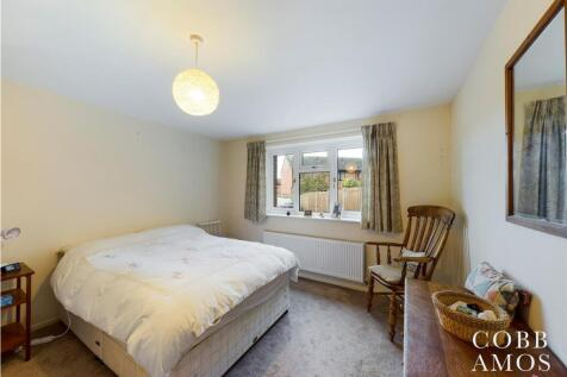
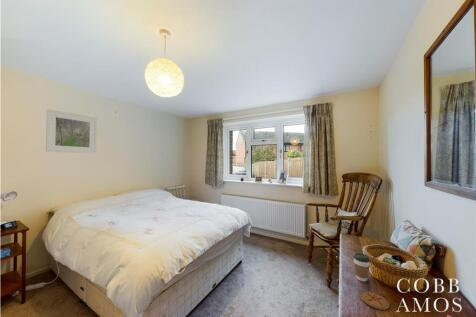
+ coaster (374, 300)
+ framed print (73, 133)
+ coffee cup (361, 267)
